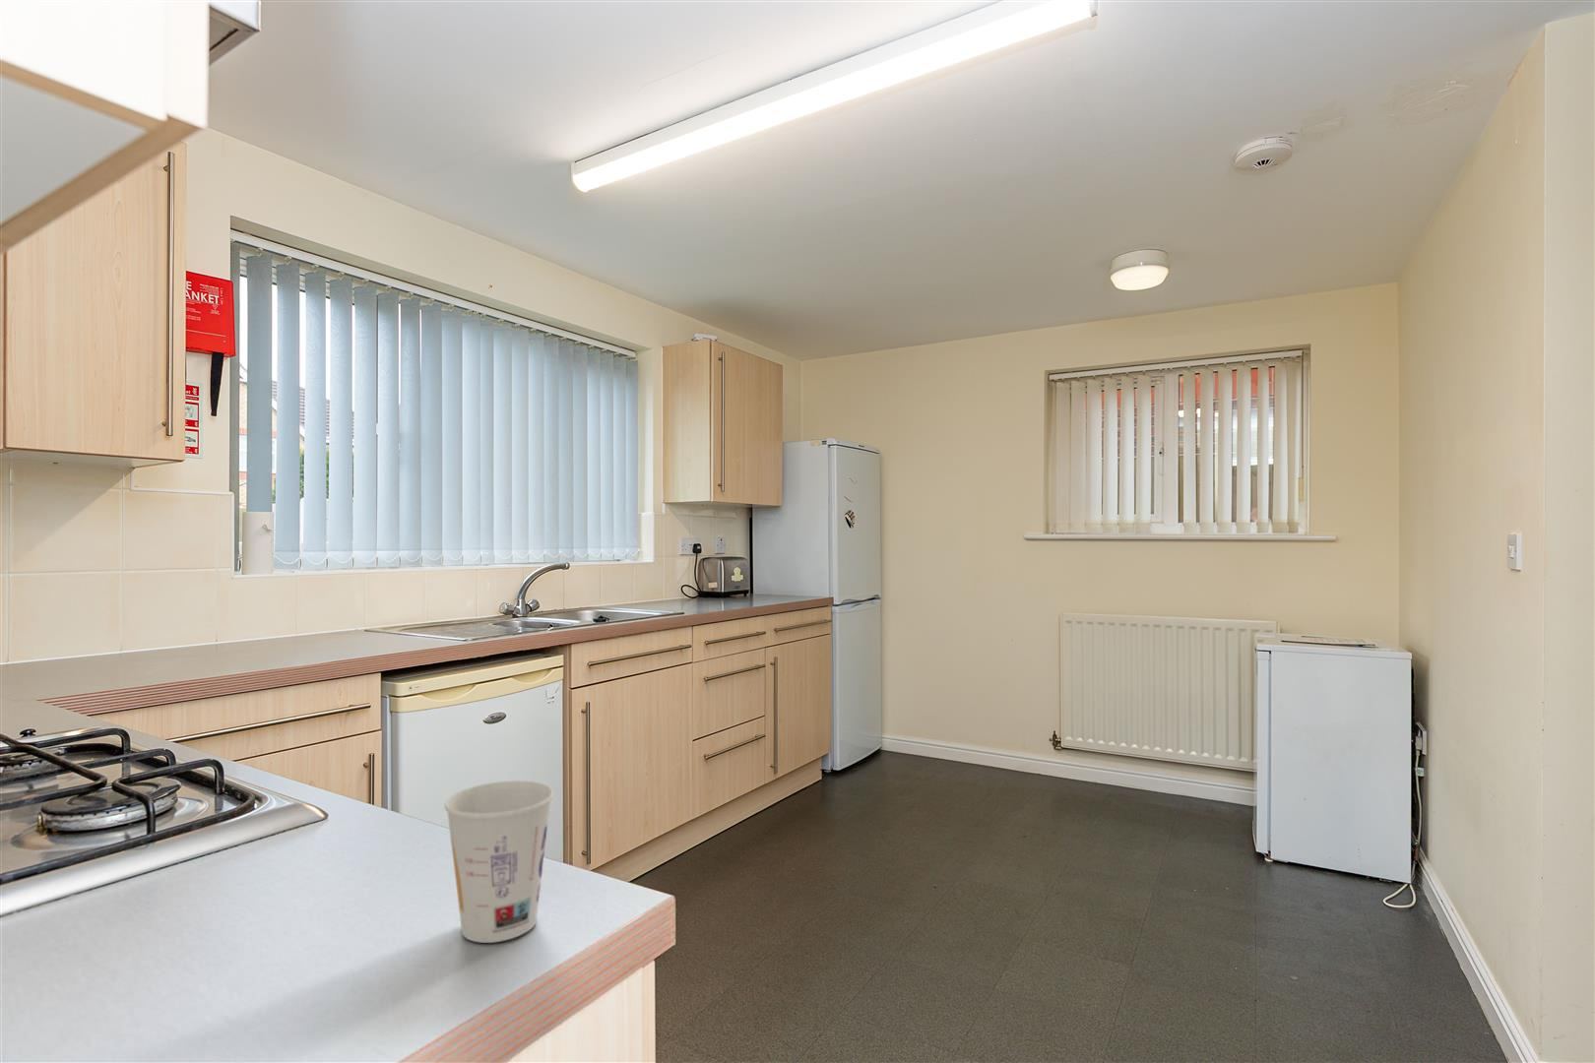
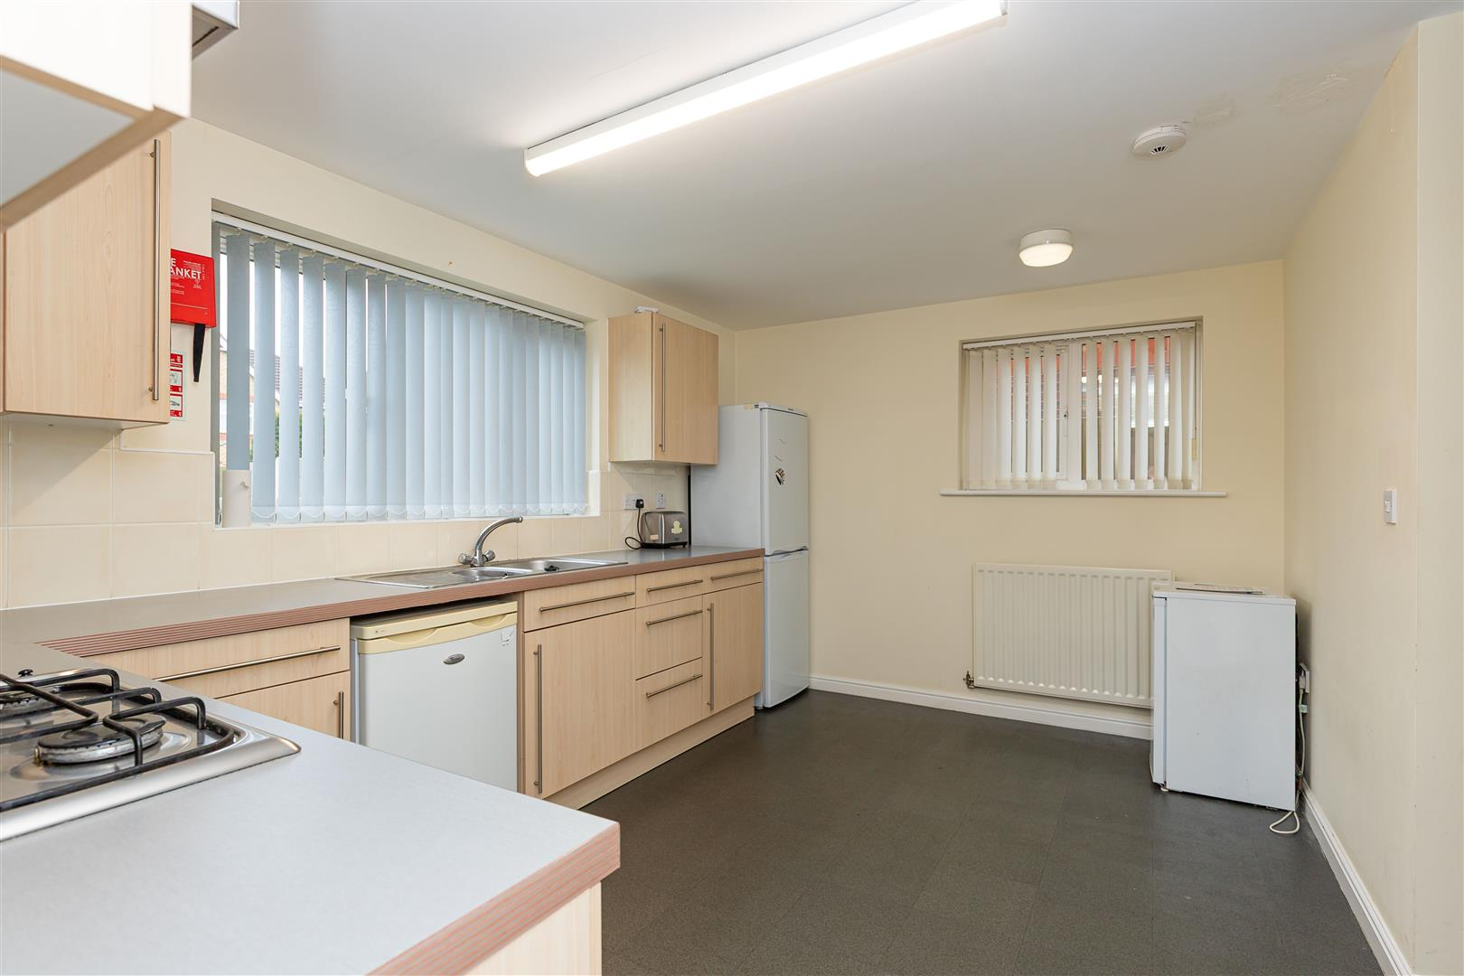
- cup (500, 860)
